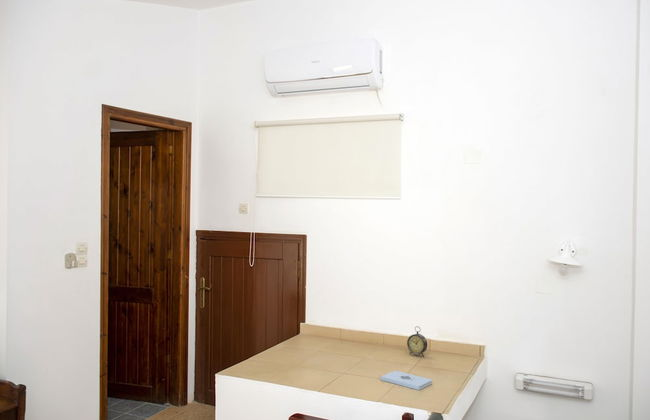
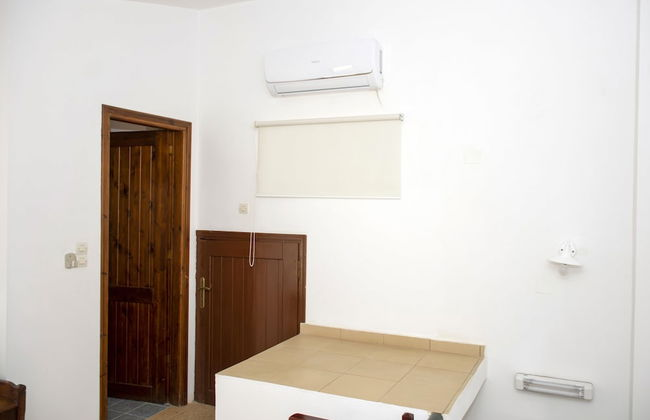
- alarm clock (417, 340)
- notepad (406, 379)
